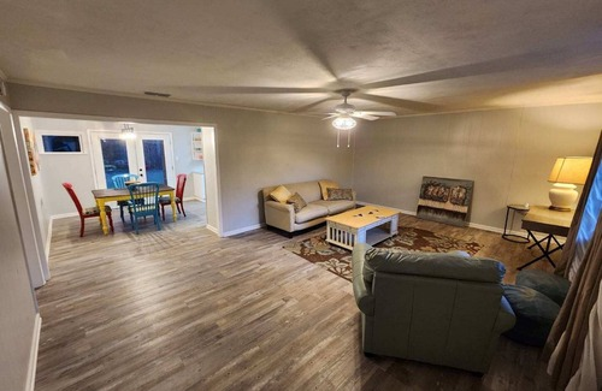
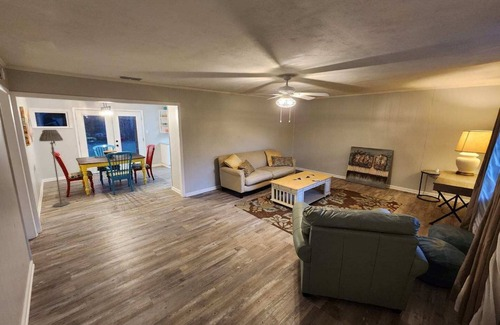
+ floor lamp (55, 168)
